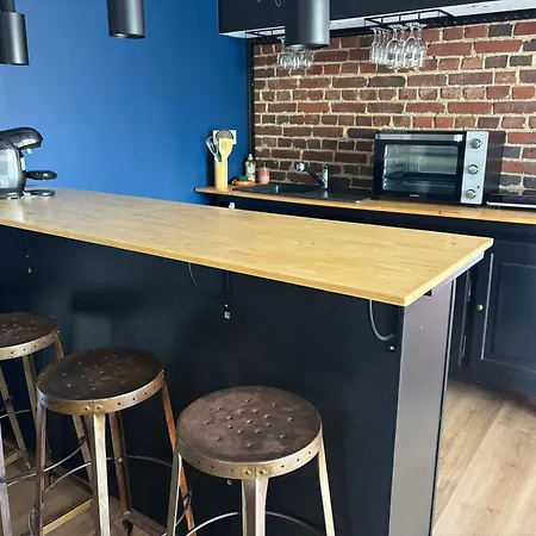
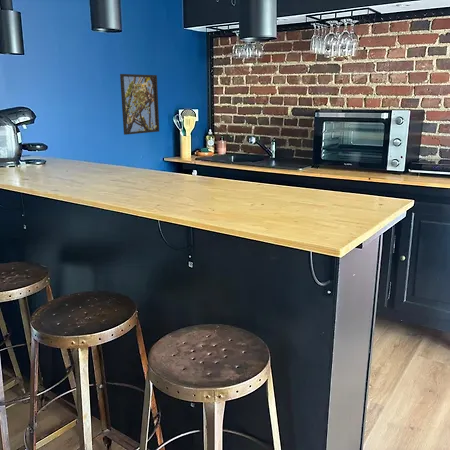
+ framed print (140, 104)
